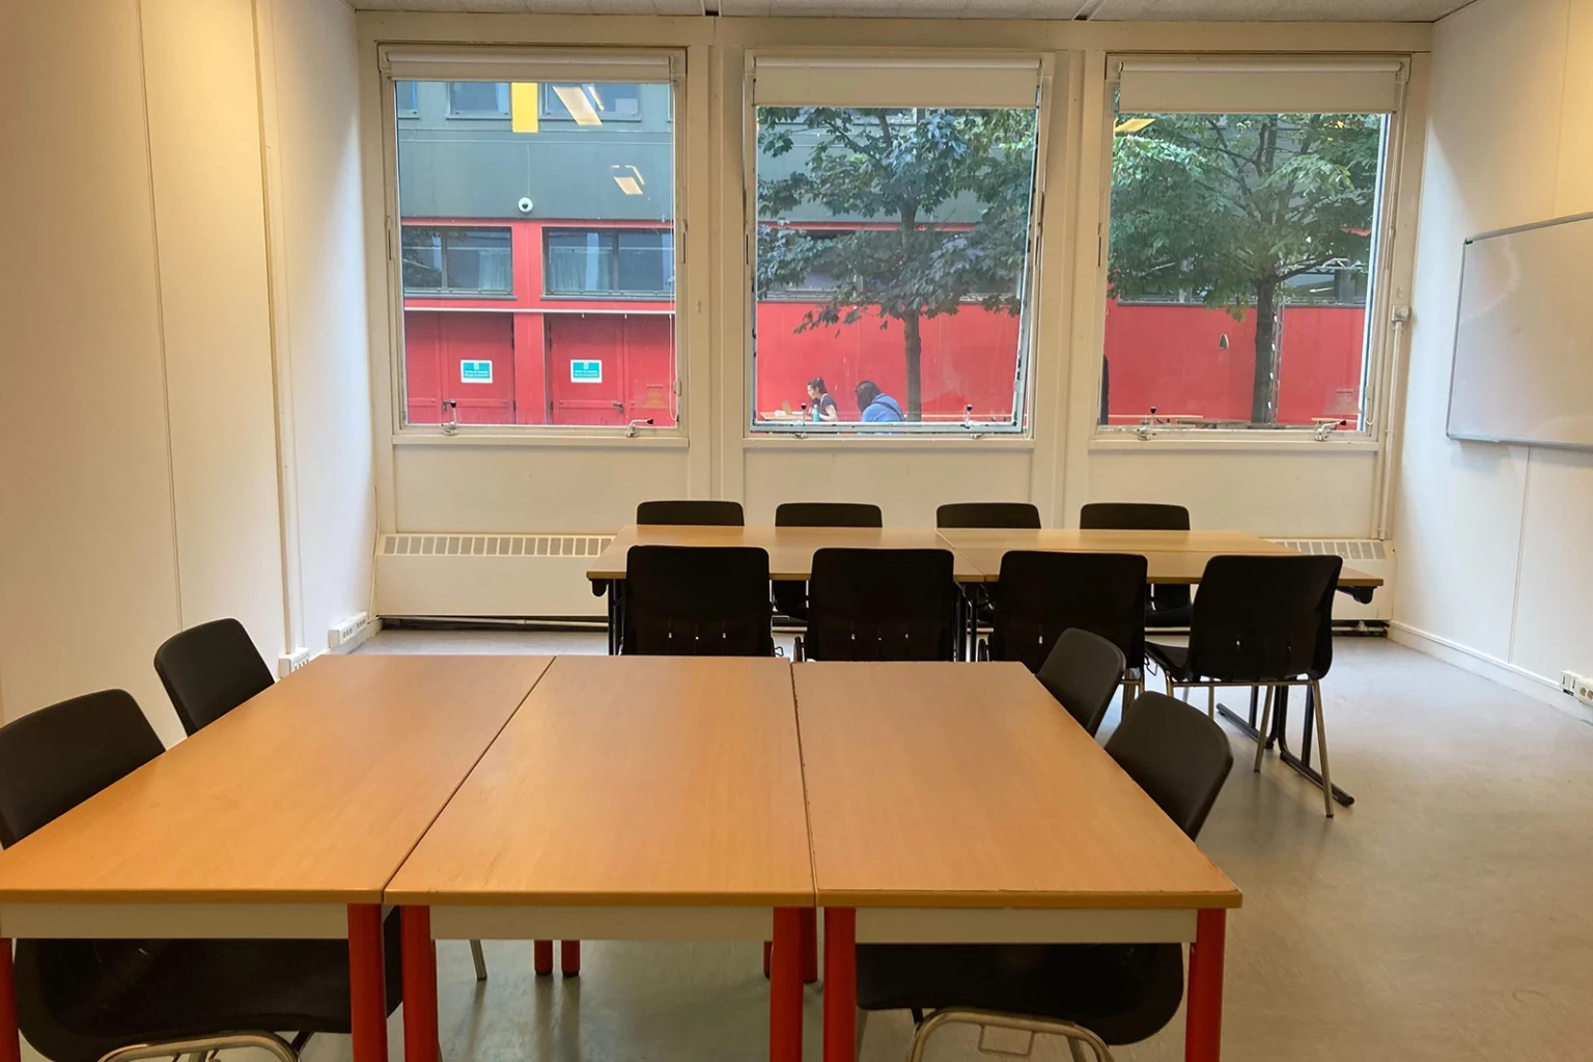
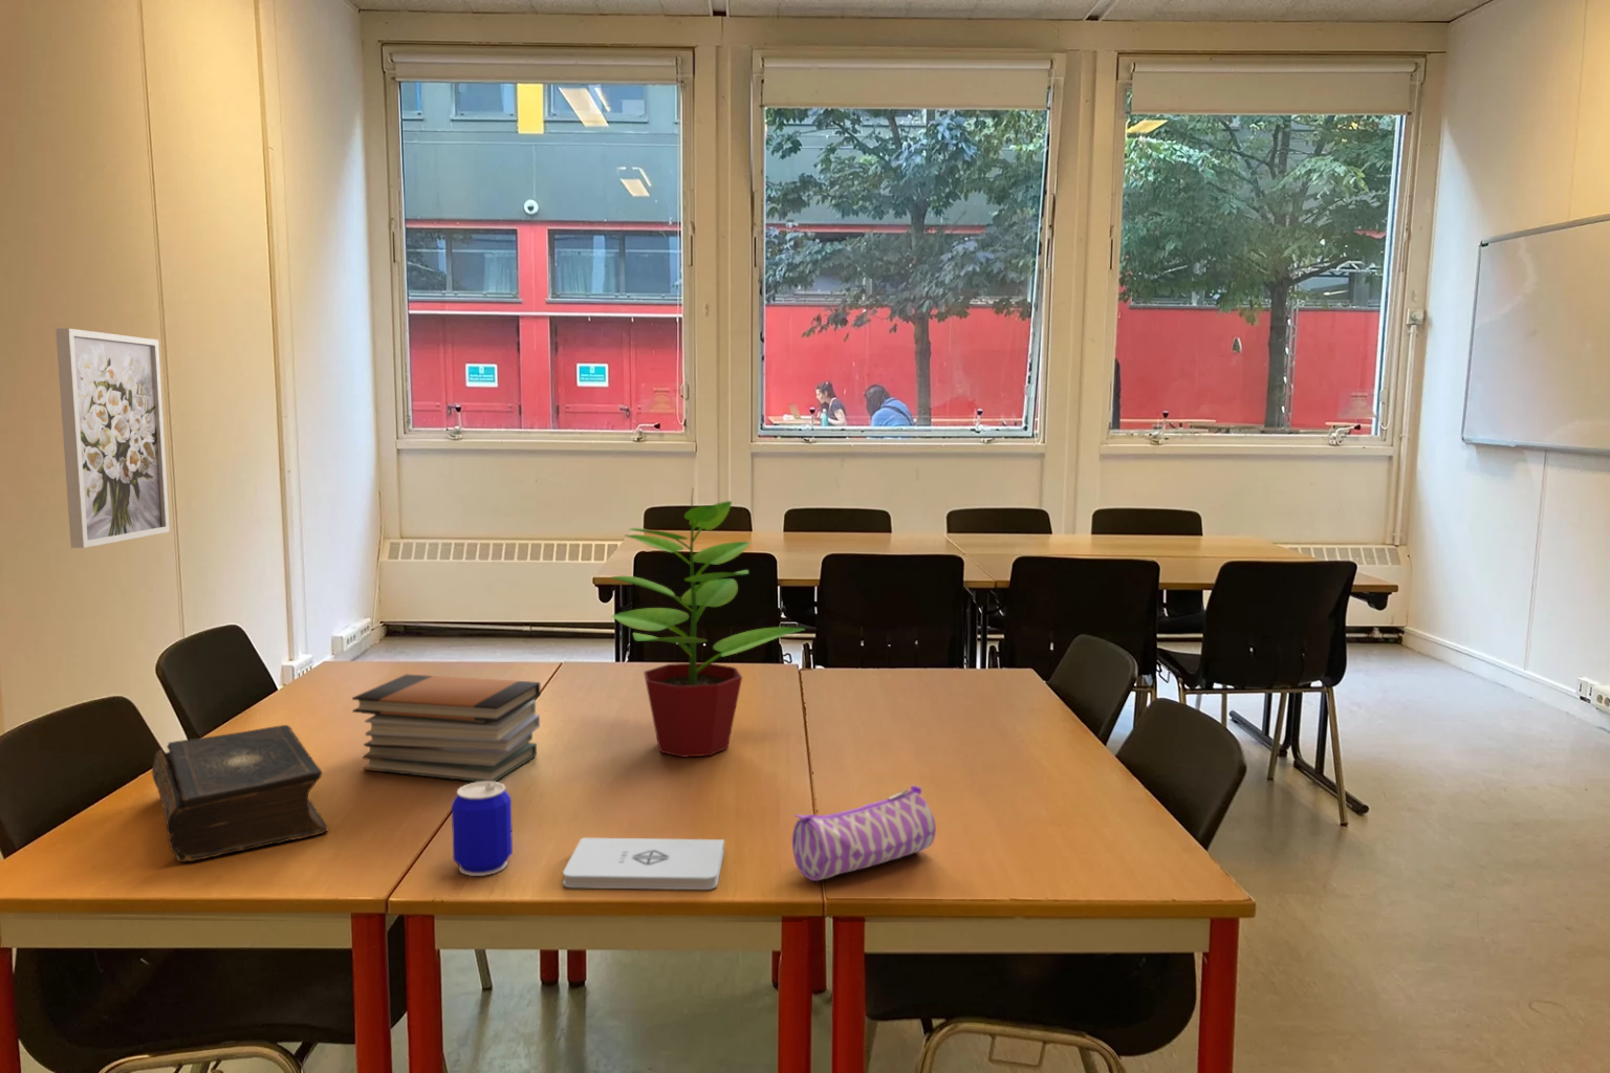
+ beer can (482, 825)
+ book (236, 784)
+ notepad (646, 862)
+ potted plant (691, 619)
+ wall art (116, 438)
+ book stack (452, 726)
+ pencil case (866, 831)
